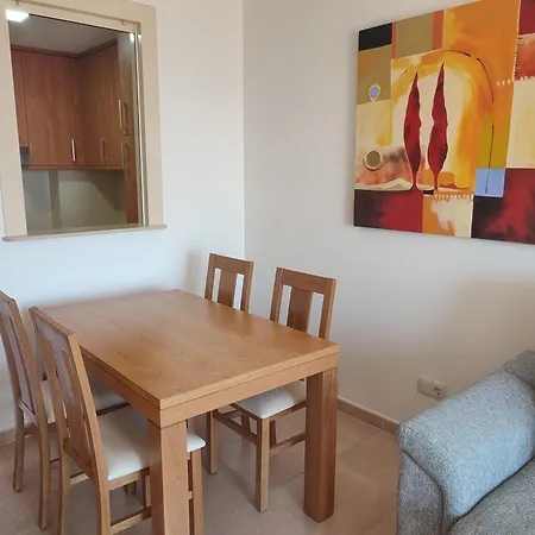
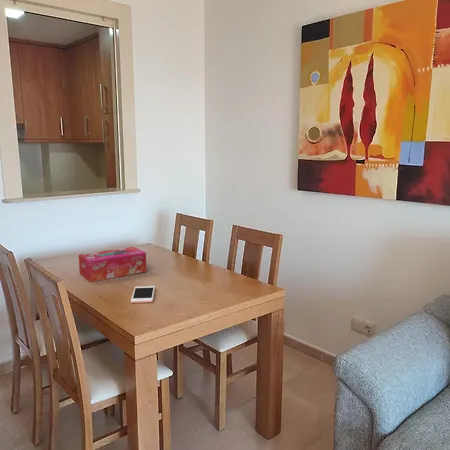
+ tissue box (112, 263)
+ cell phone (143, 294)
